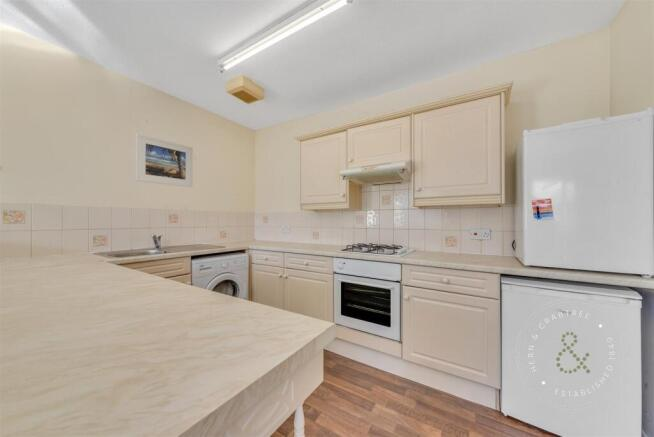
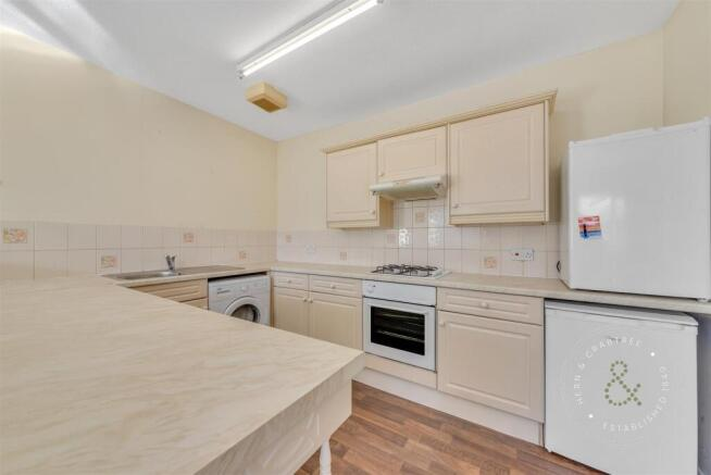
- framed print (166, 162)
